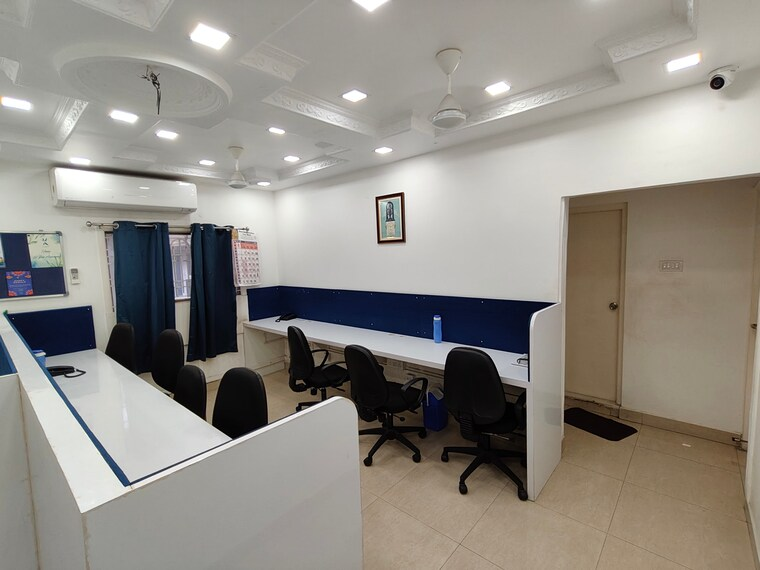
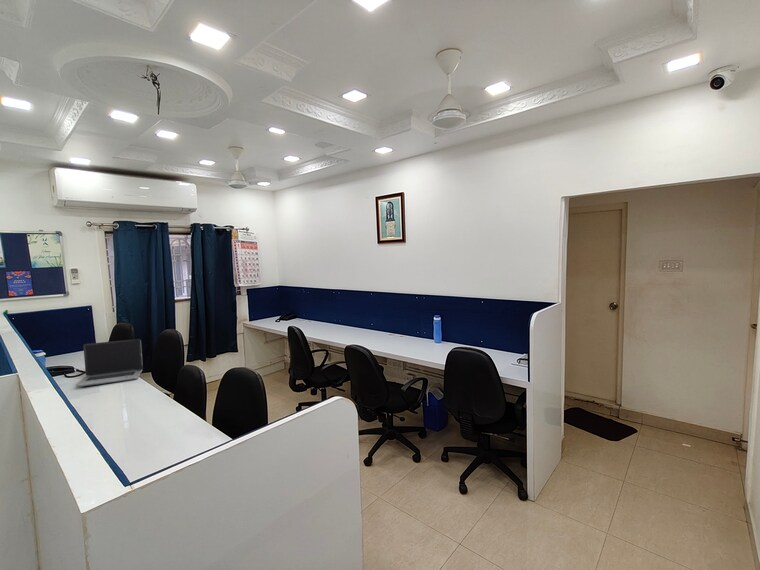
+ laptop computer (110, 361)
